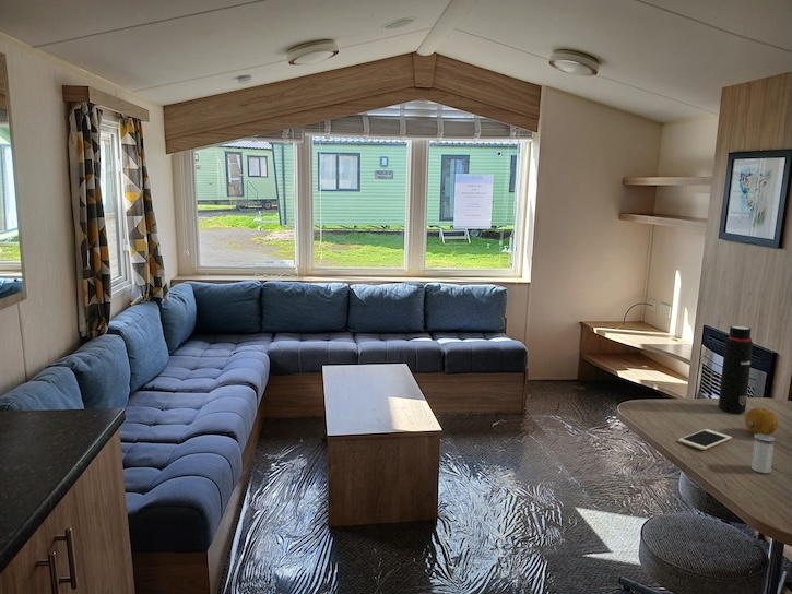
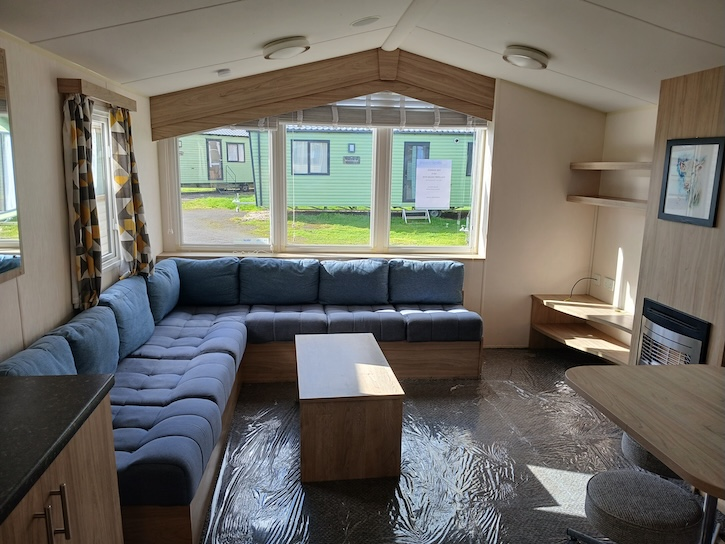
- water bottle (737, 368)
- salt shaker (763, 453)
- fruit (760, 421)
- cell phone (705, 439)
